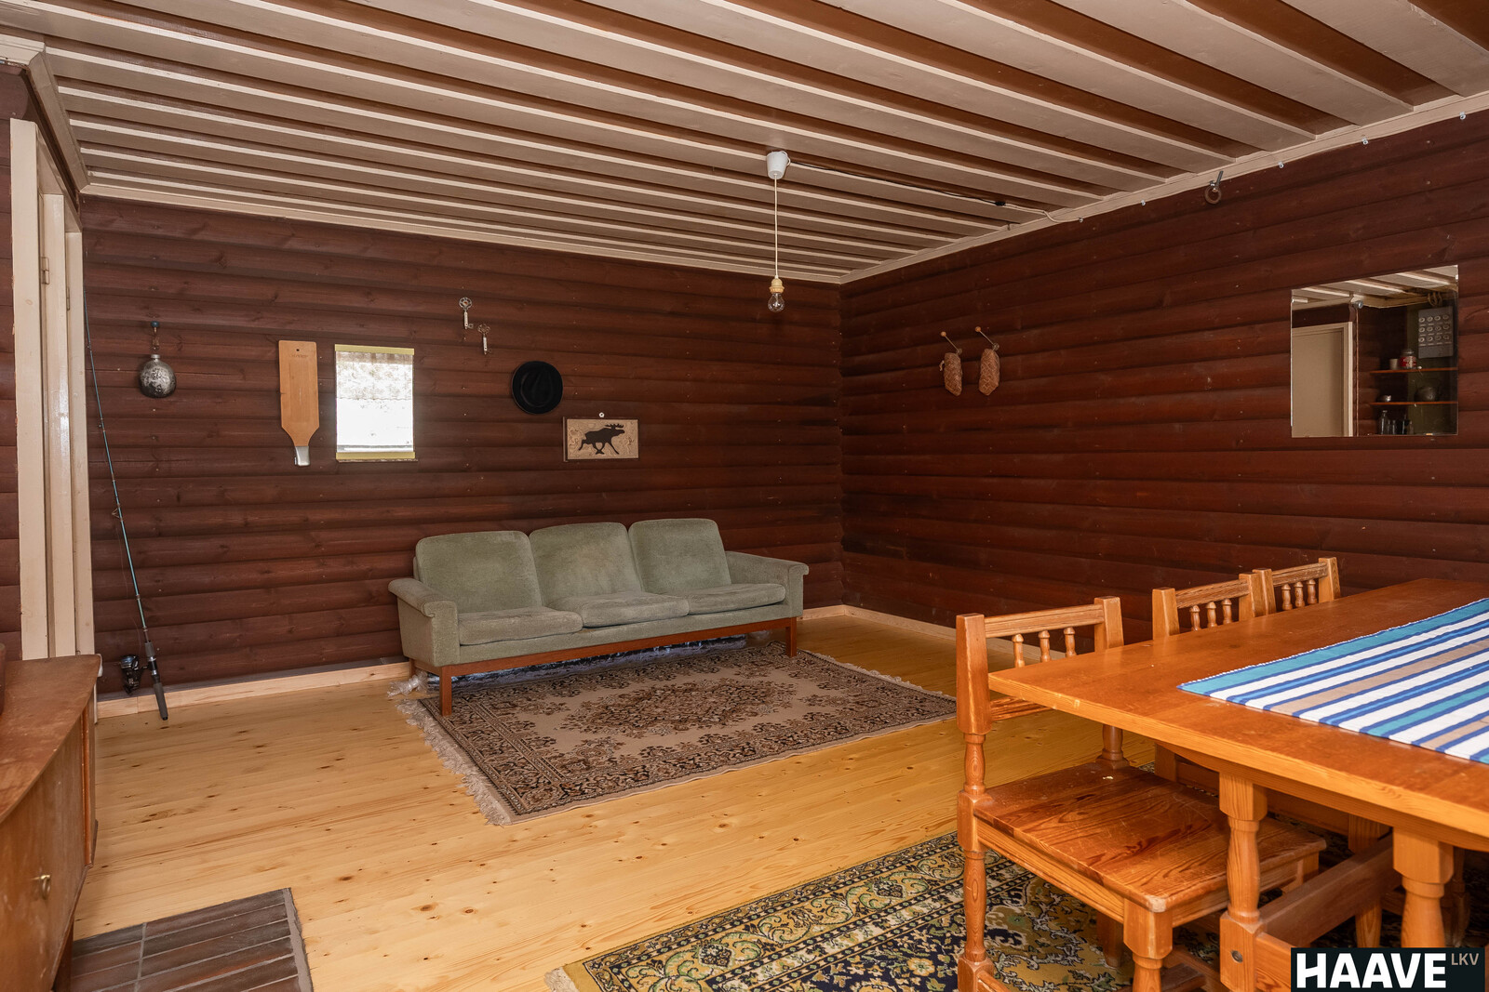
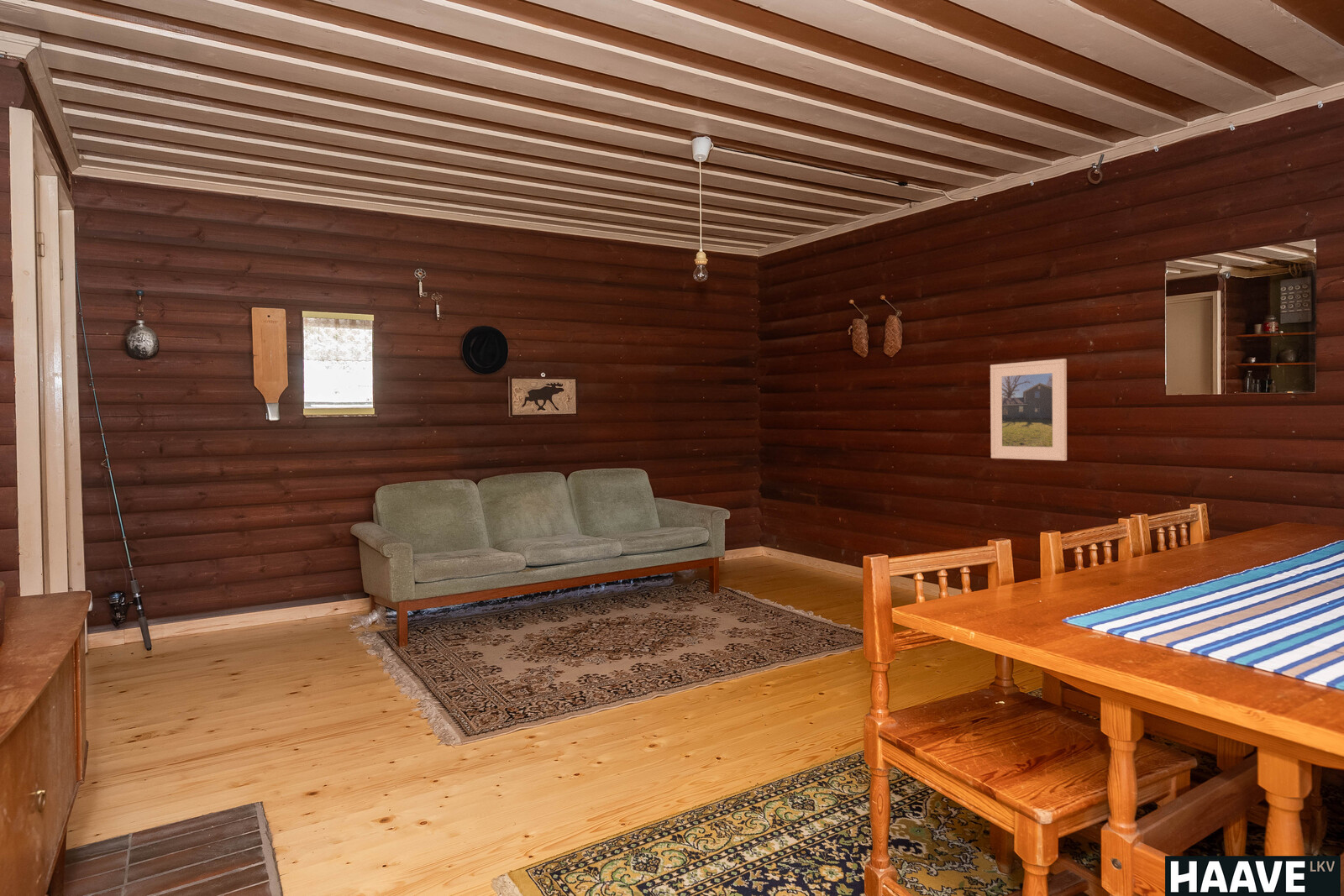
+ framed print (1026, 411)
